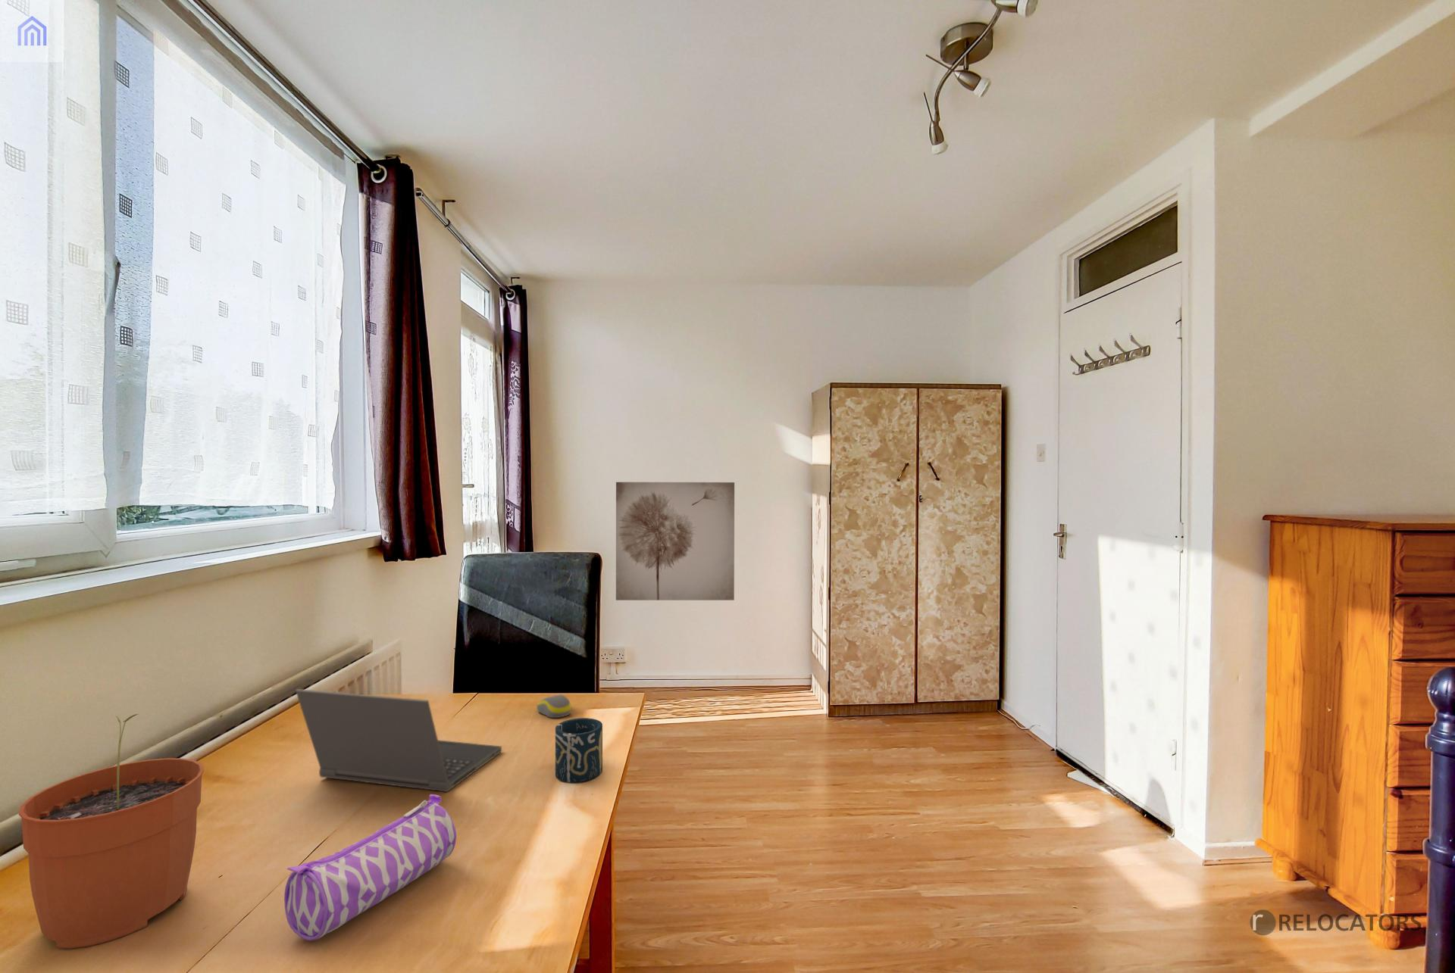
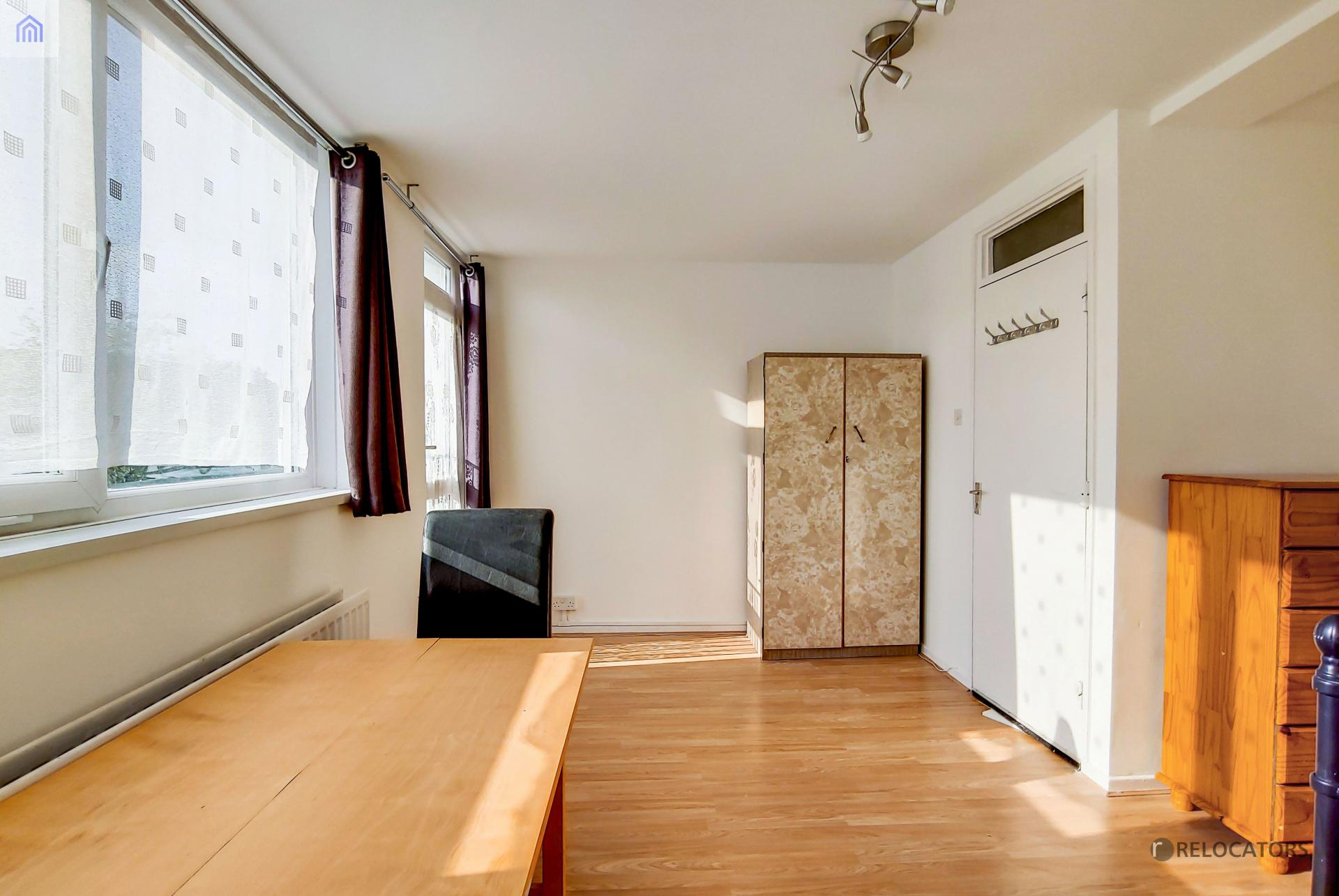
- cup (576, 746)
- laptop computer (405, 722)
- computer mouse (554, 704)
- pencil case (378, 860)
- wall art (675, 541)
- plant pot (117, 817)
